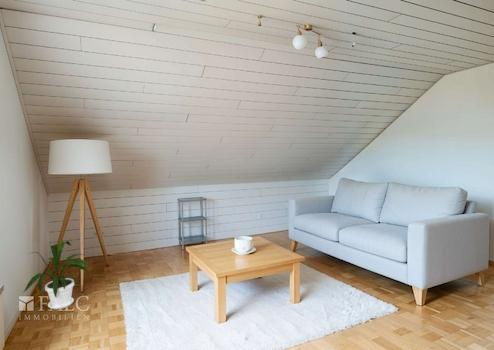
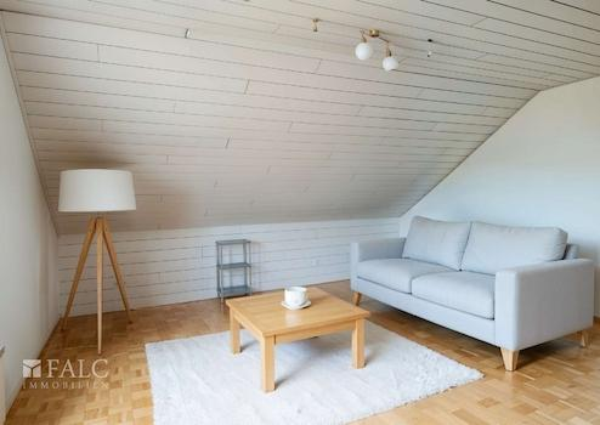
- house plant (60, 272)
